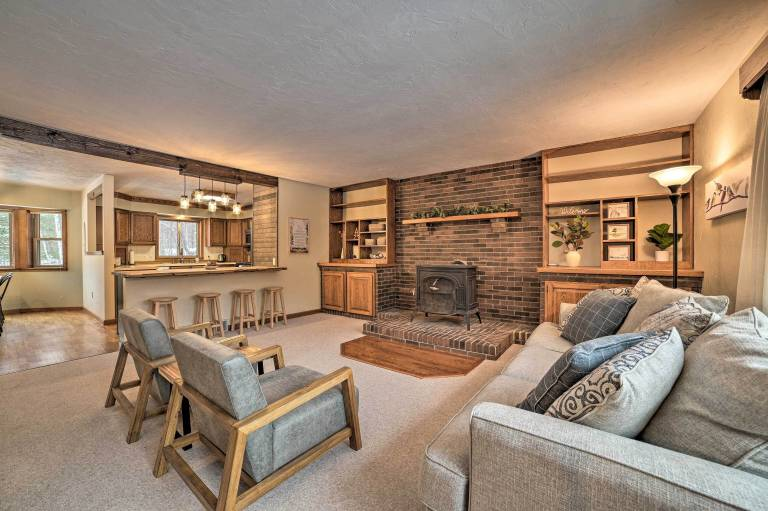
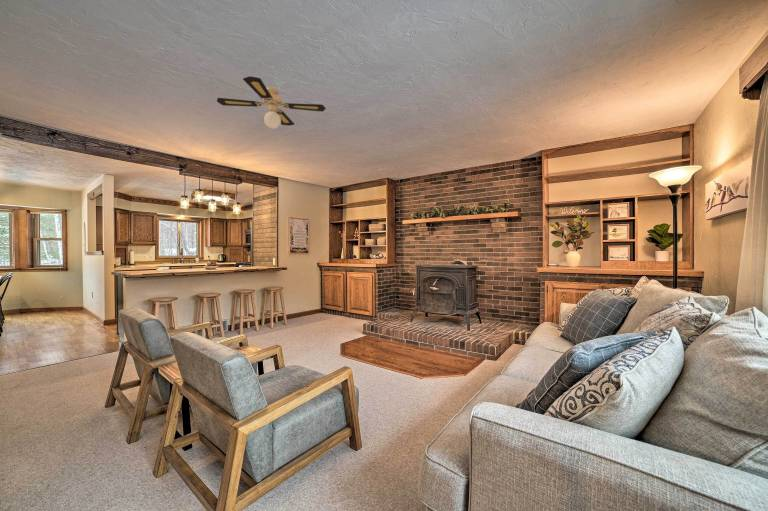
+ ceiling fan (272, 109)
